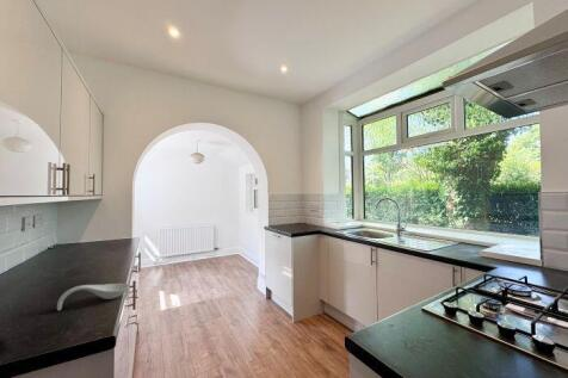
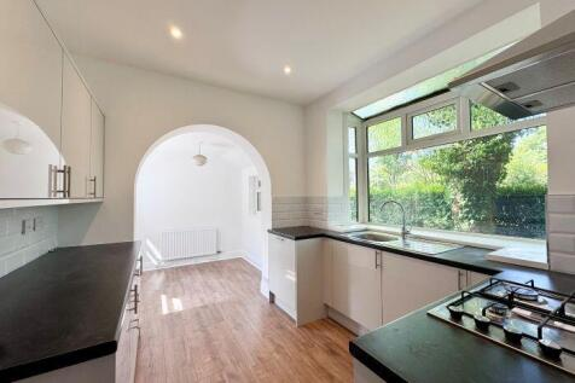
- spoon rest (95, 291)
